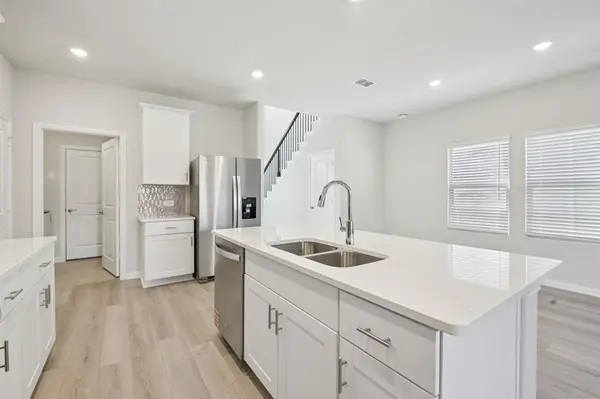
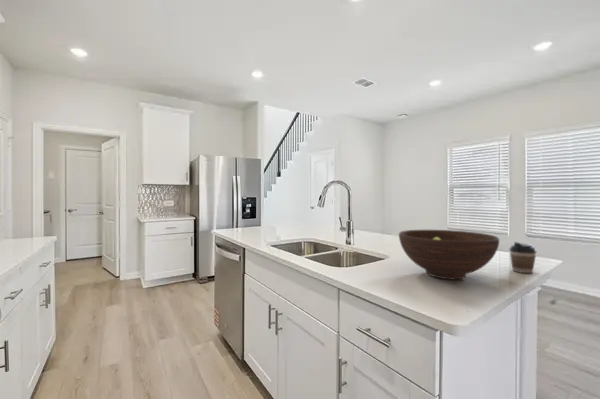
+ coffee cup (522, 256)
+ fruit bowl (445, 255)
